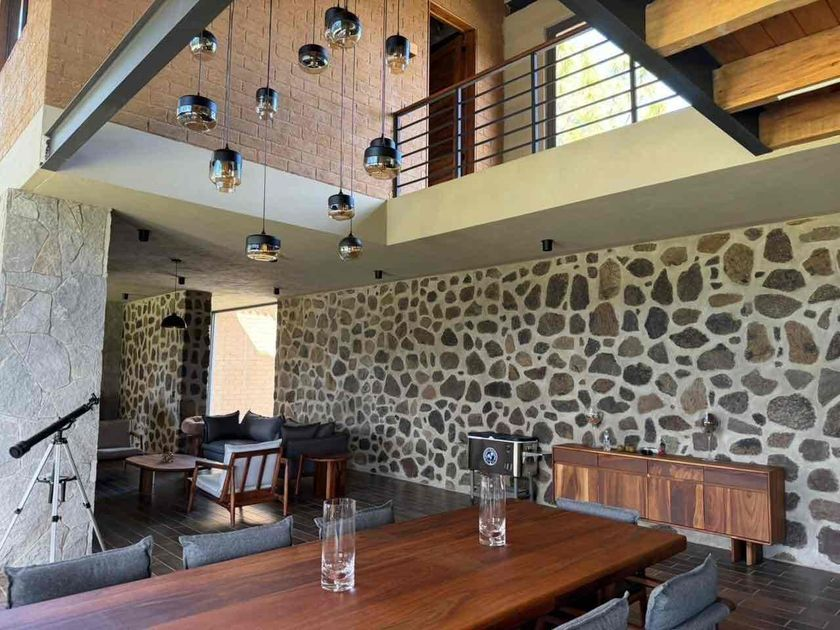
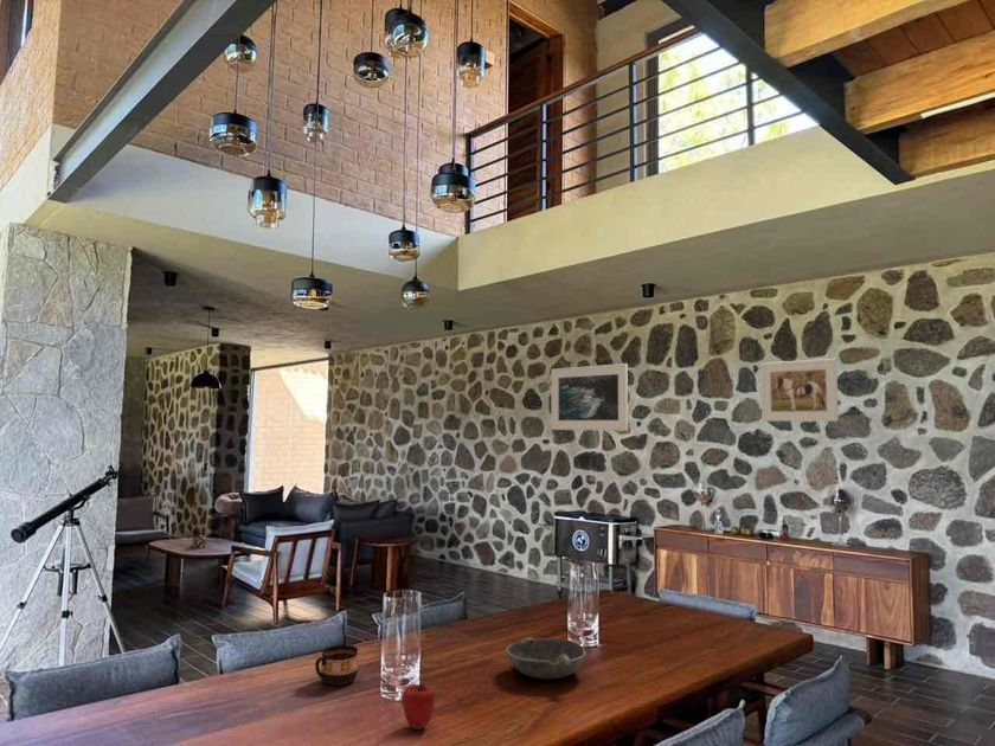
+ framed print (588, 398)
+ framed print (797, 391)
+ bowl (546, 657)
+ cup (336, 664)
+ apple (417, 705)
